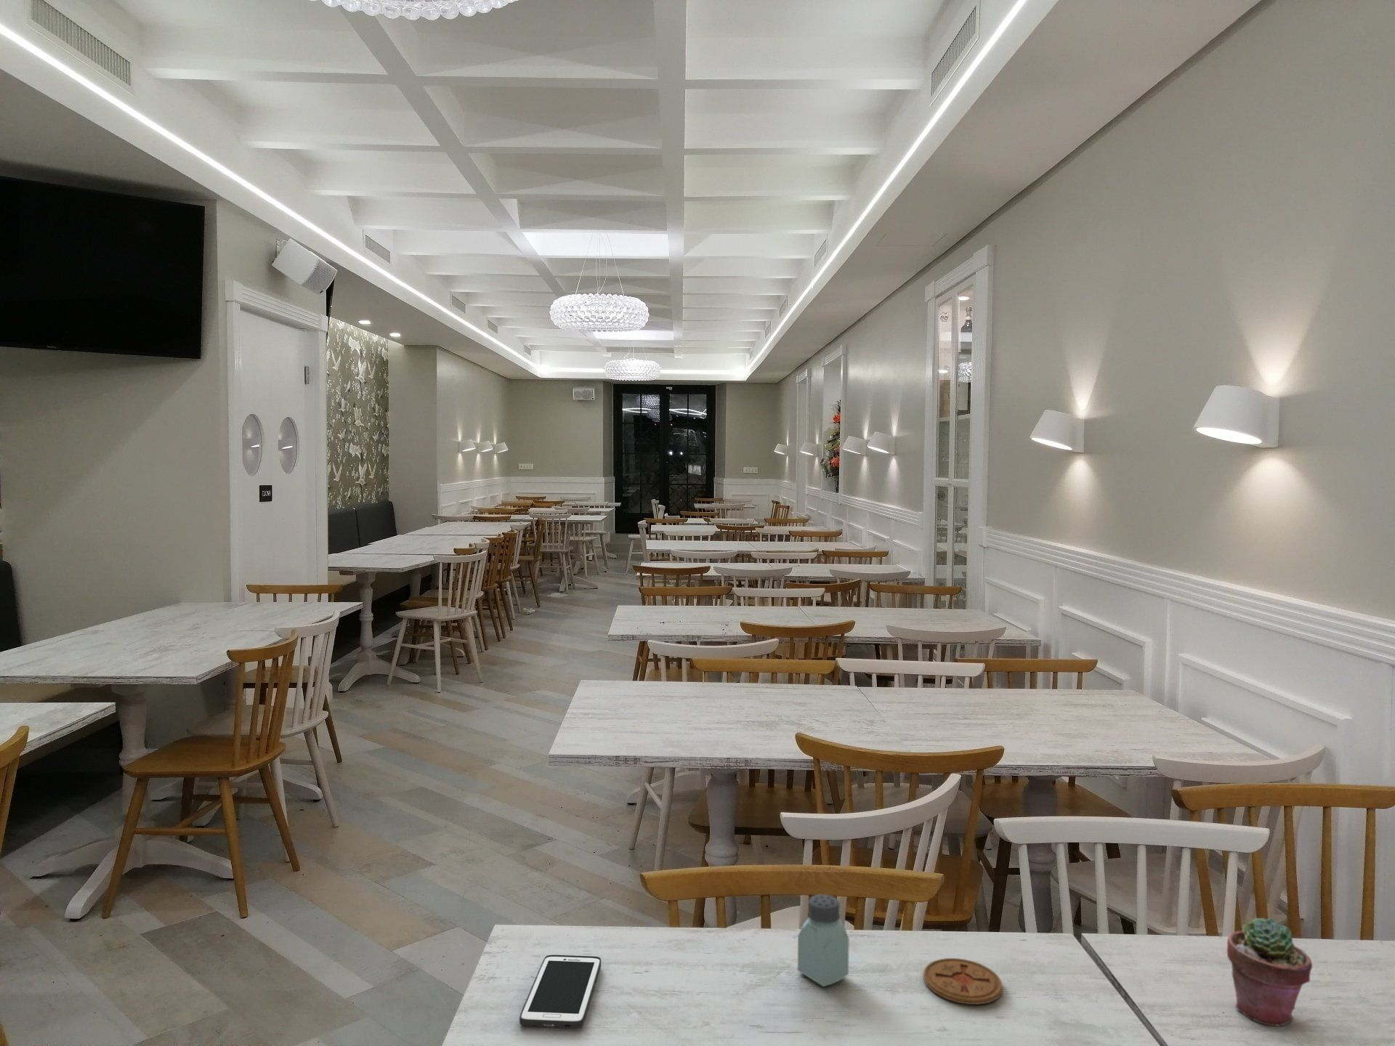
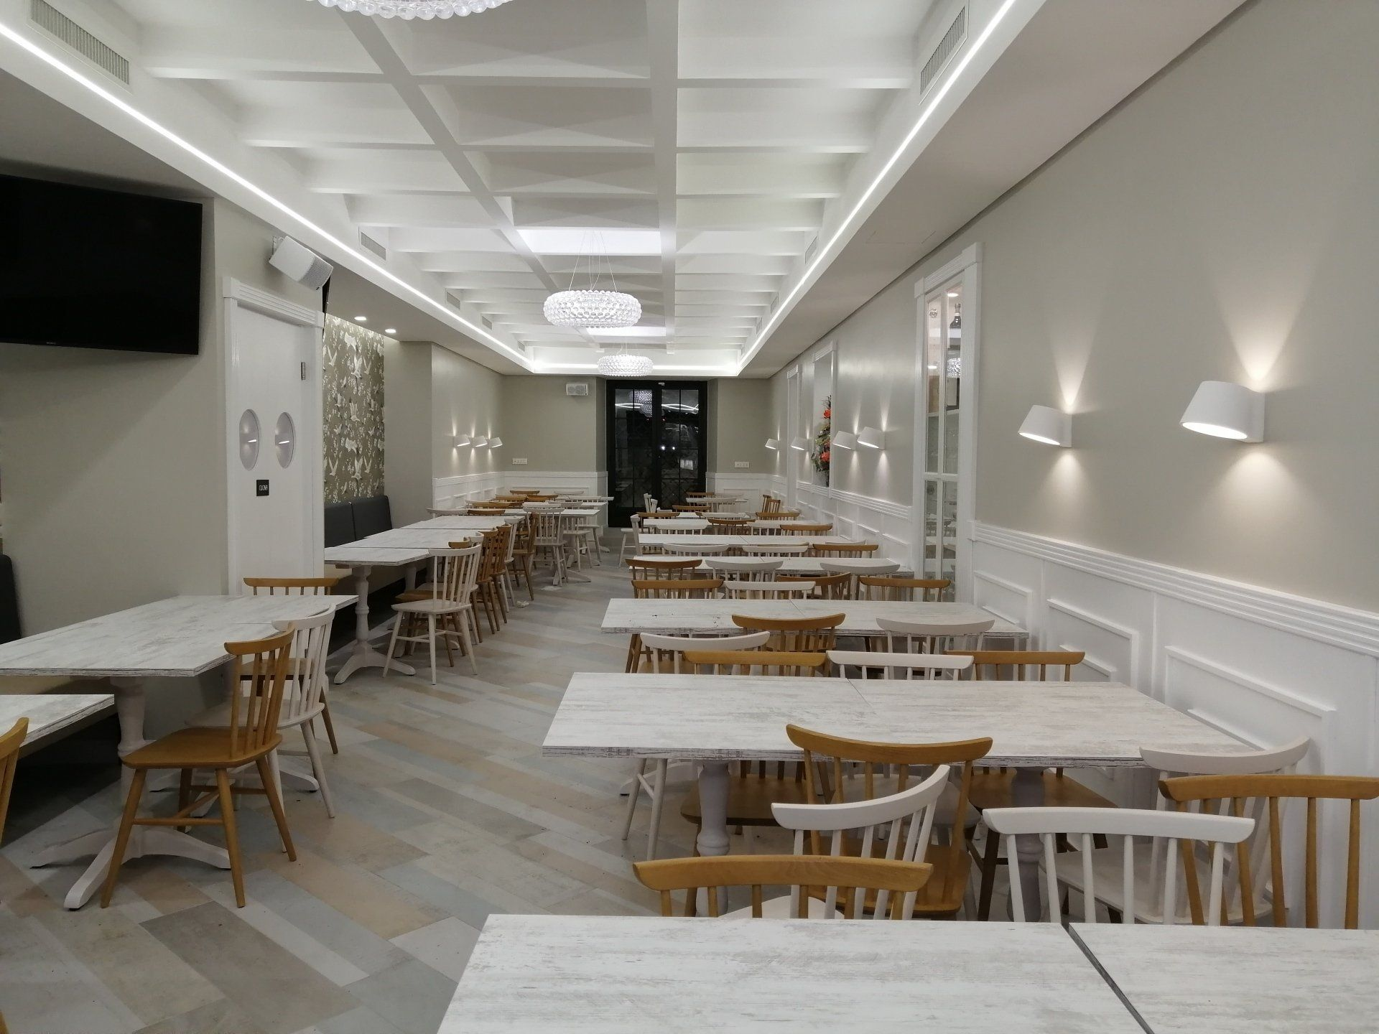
- cell phone (562, 989)
- saltshaker (823, 937)
- potted succulent (1268, 967)
- coaster (962, 980)
